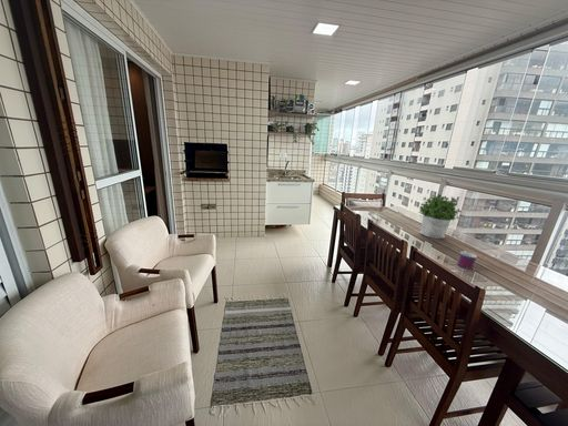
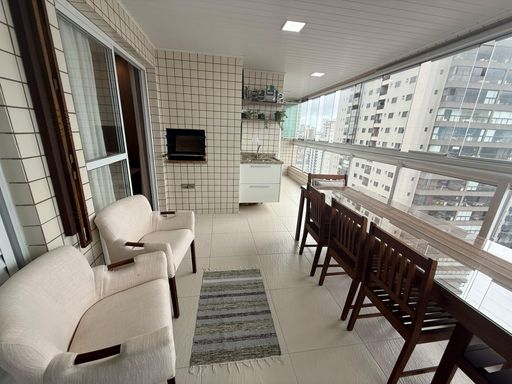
- mug (466, 258)
- potted plant (439, 215)
